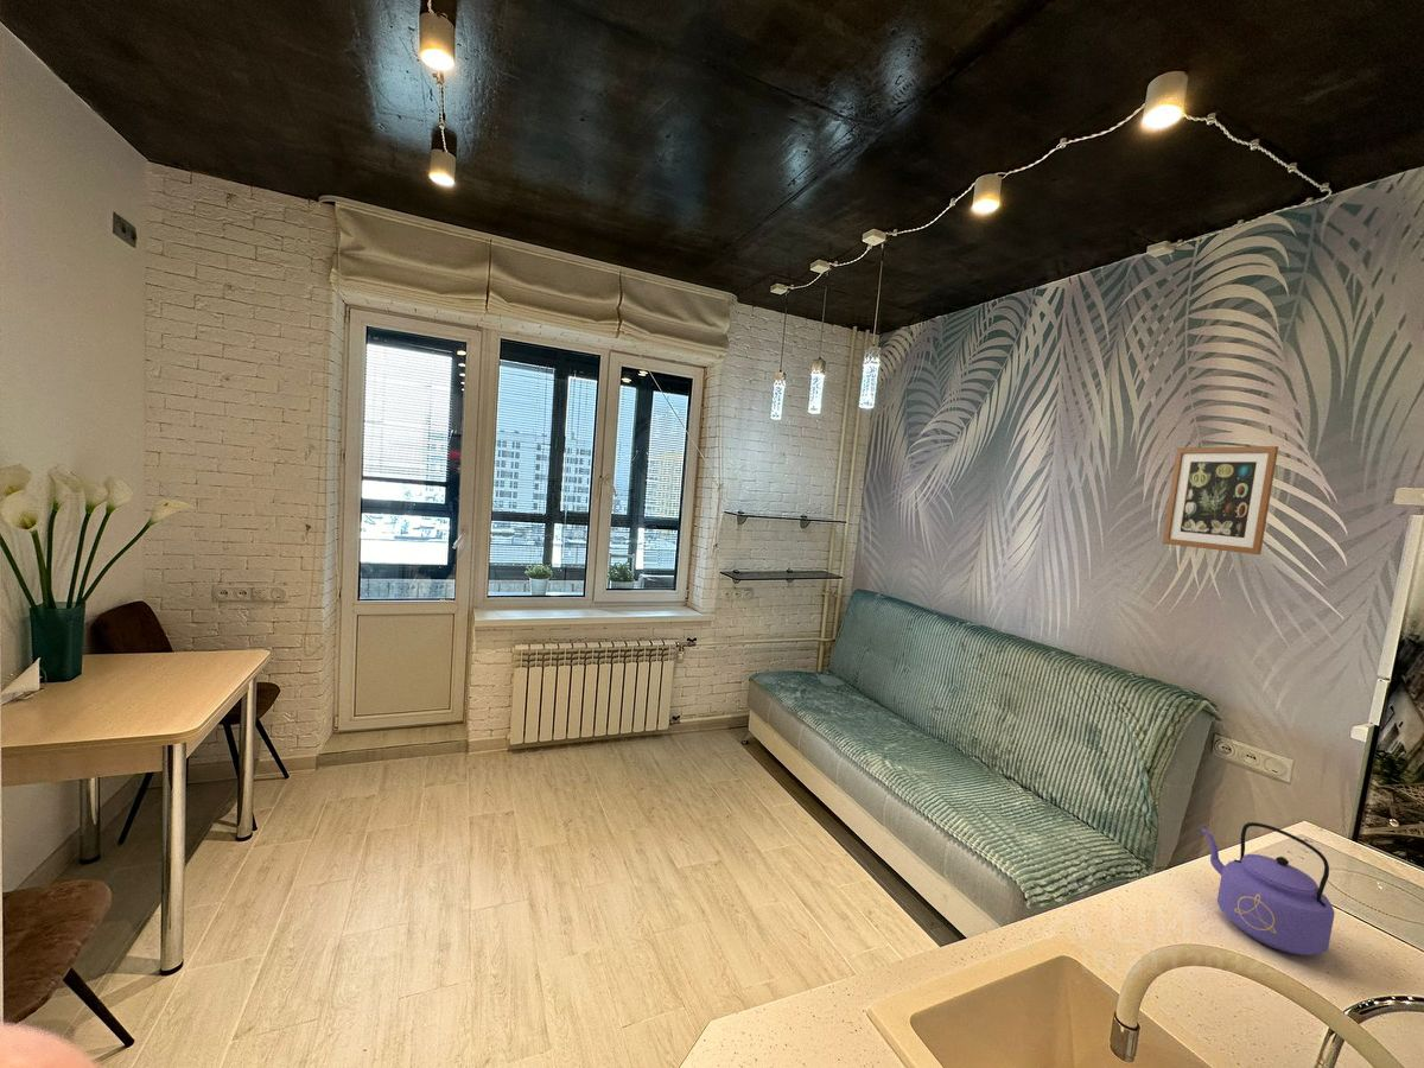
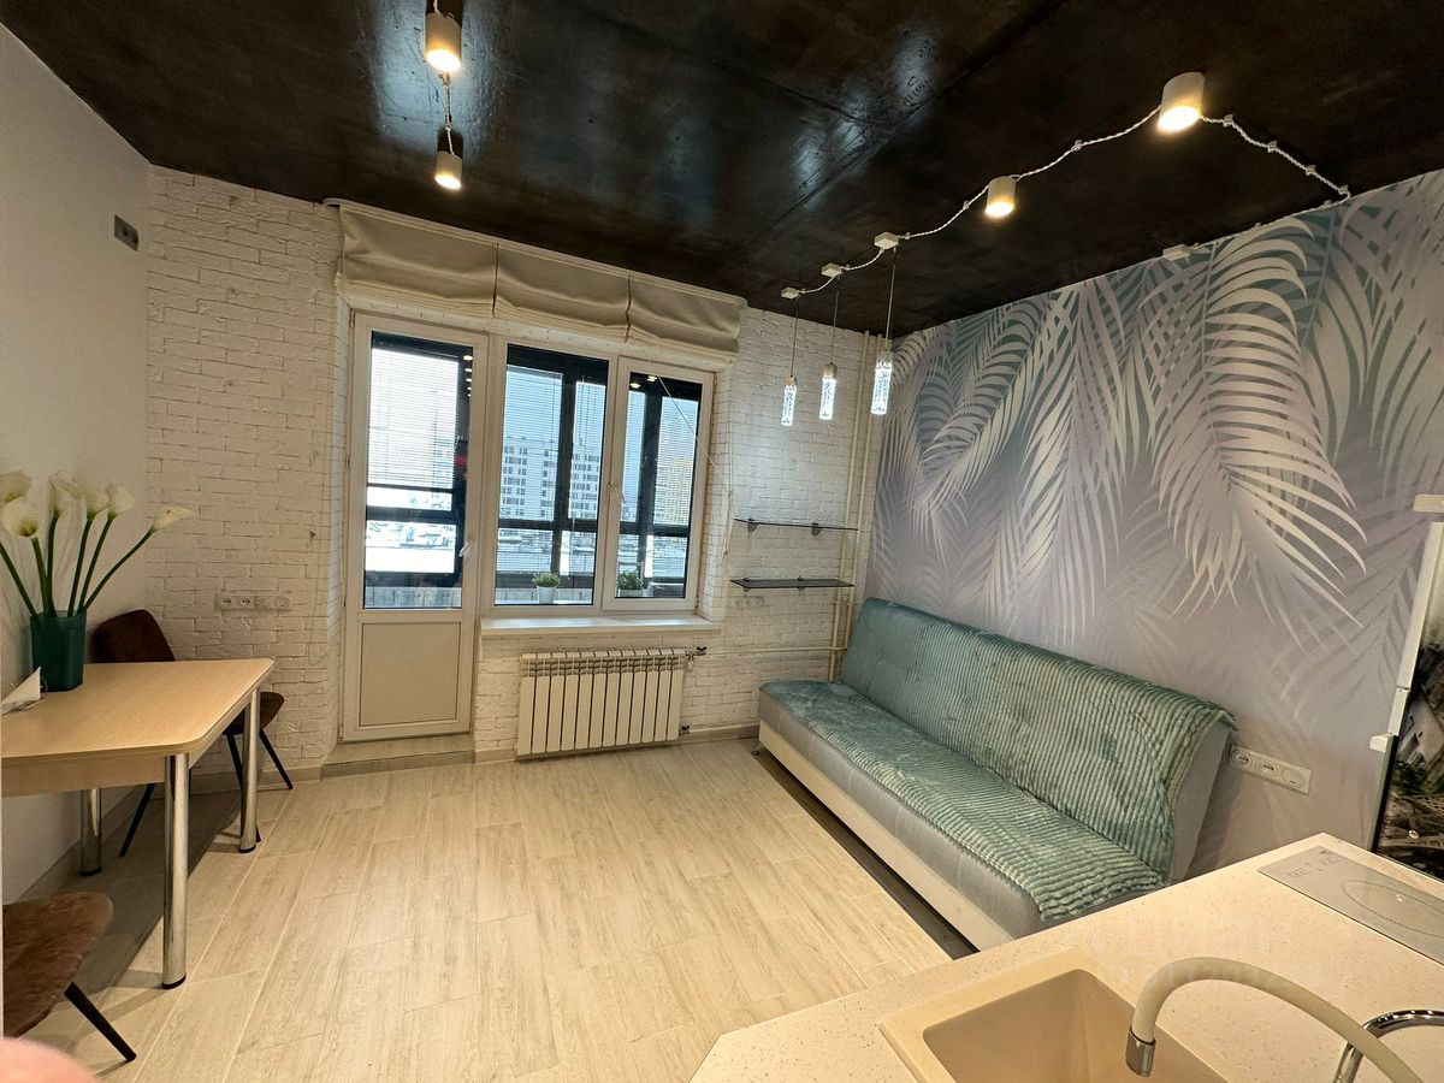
- kettle (1260, 872)
- wall art (1216, 498)
